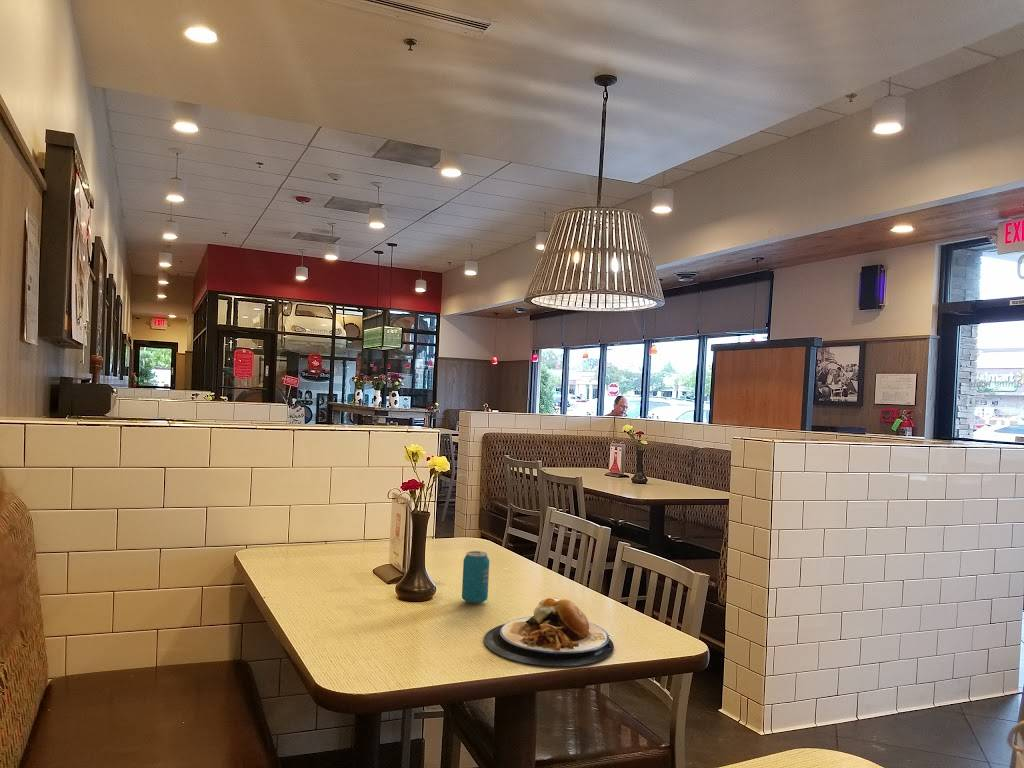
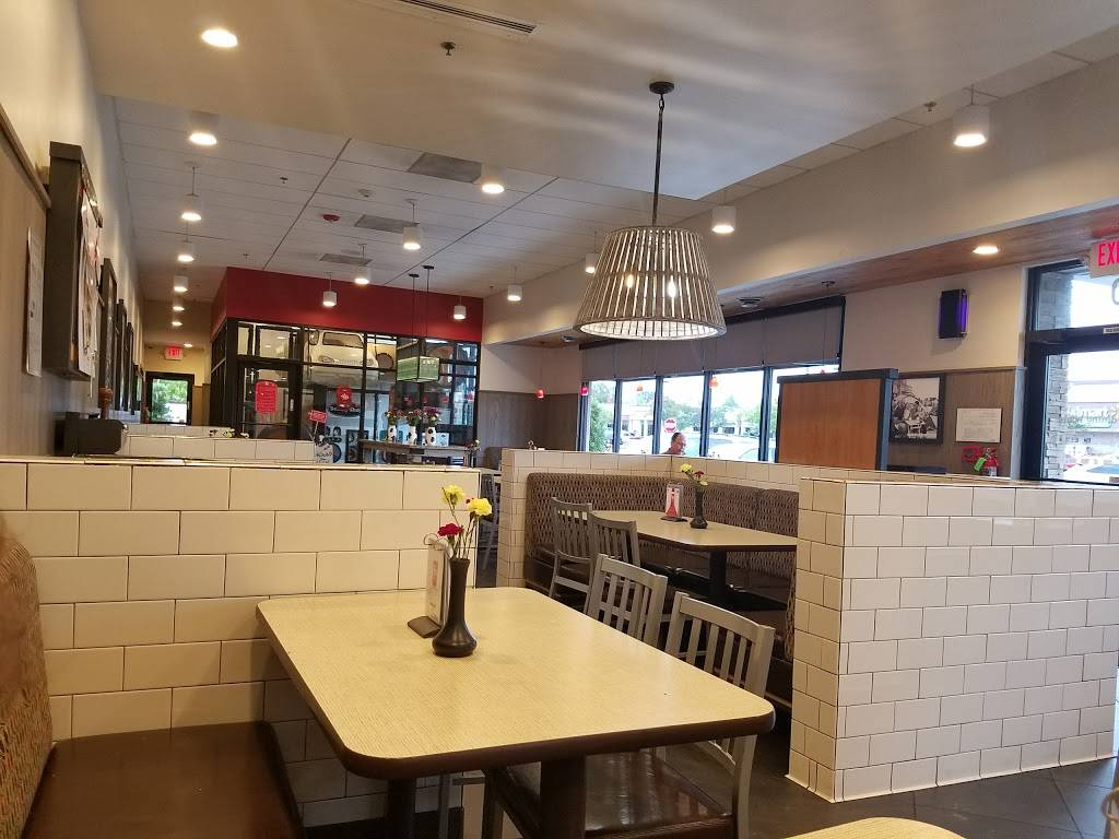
- beverage can (475, 577)
- plate (549, 623)
